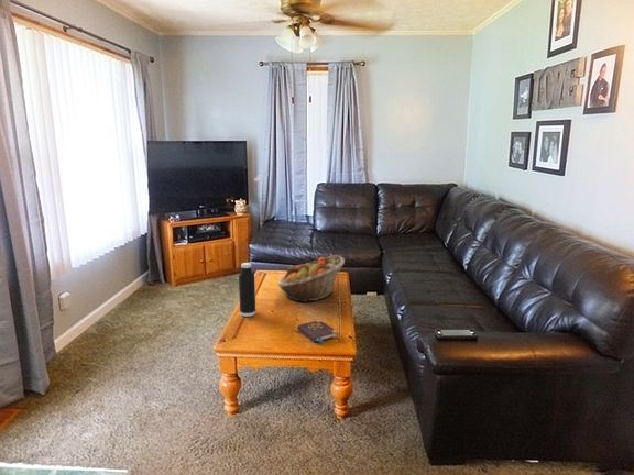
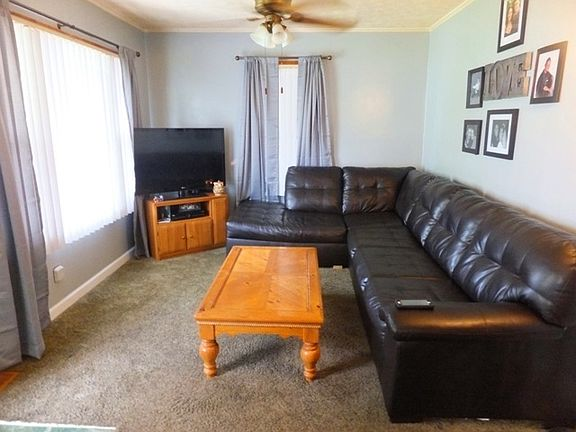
- fruit basket (311, 276)
- book (317, 330)
- water bottle (247, 288)
